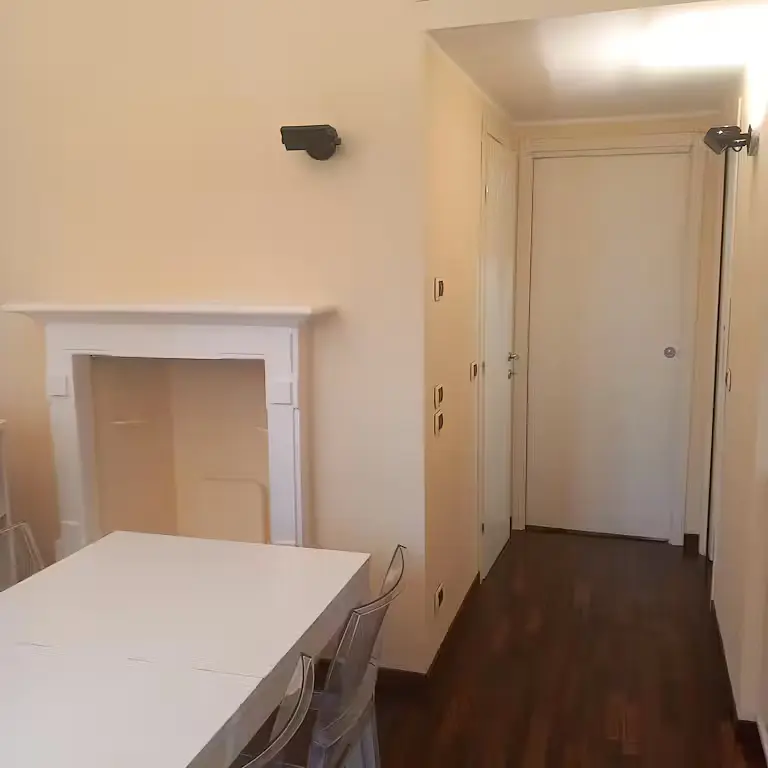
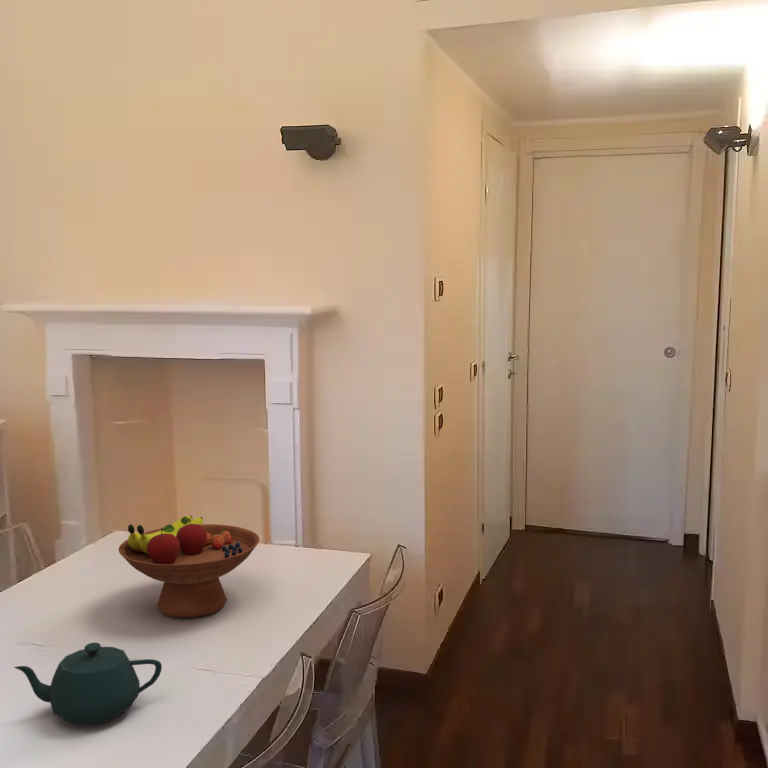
+ fruit bowl (190, 562)
+ teapot (89, 678)
